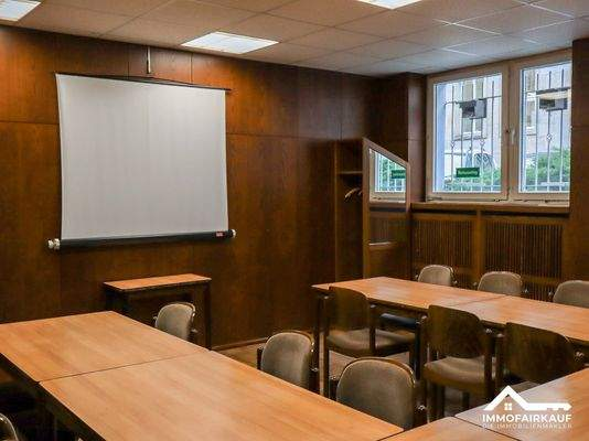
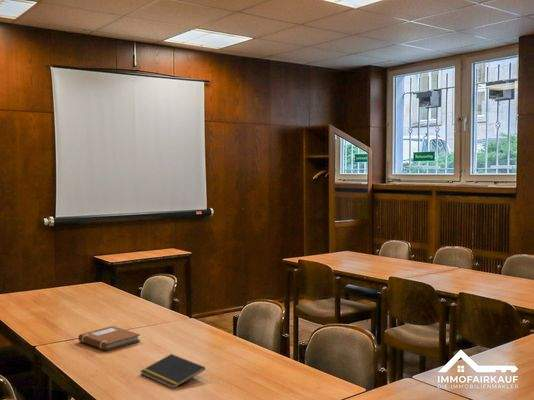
+ notebook (108, 337)
+ notepad (172, 370)
